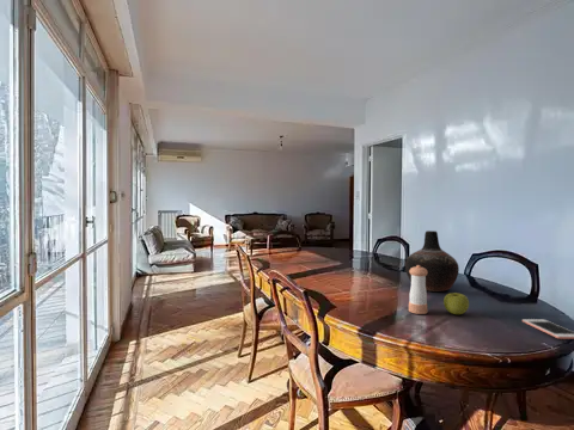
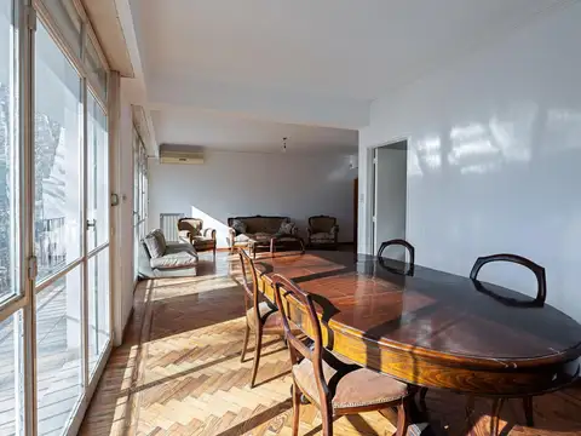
- pepper shaker (417, 288)
- vase (430, 259)
- apple (456, 303)
- cell phone (550, 327)
